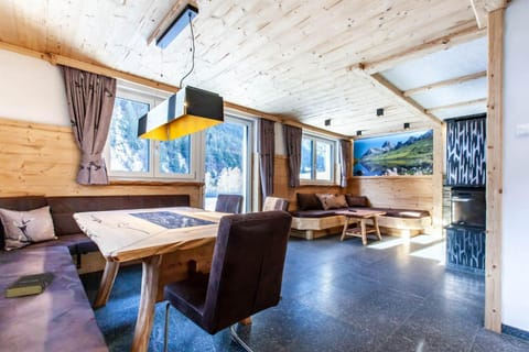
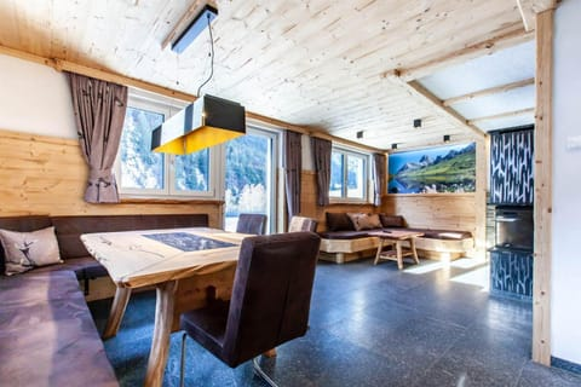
- book (32, 283)
